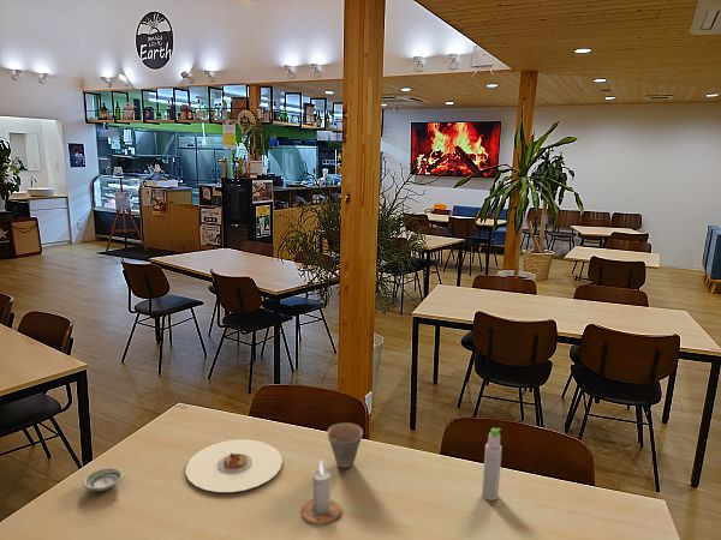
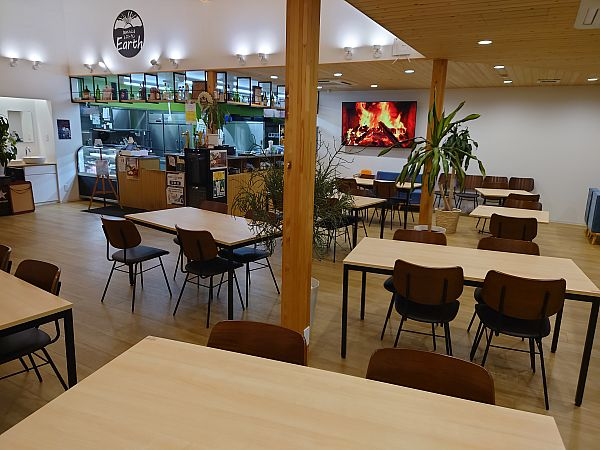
- bottle (491, 462)
- candle (321, 485)
- plate (234, 461)
- cup (344, 448)
- saucer (103, 481)
